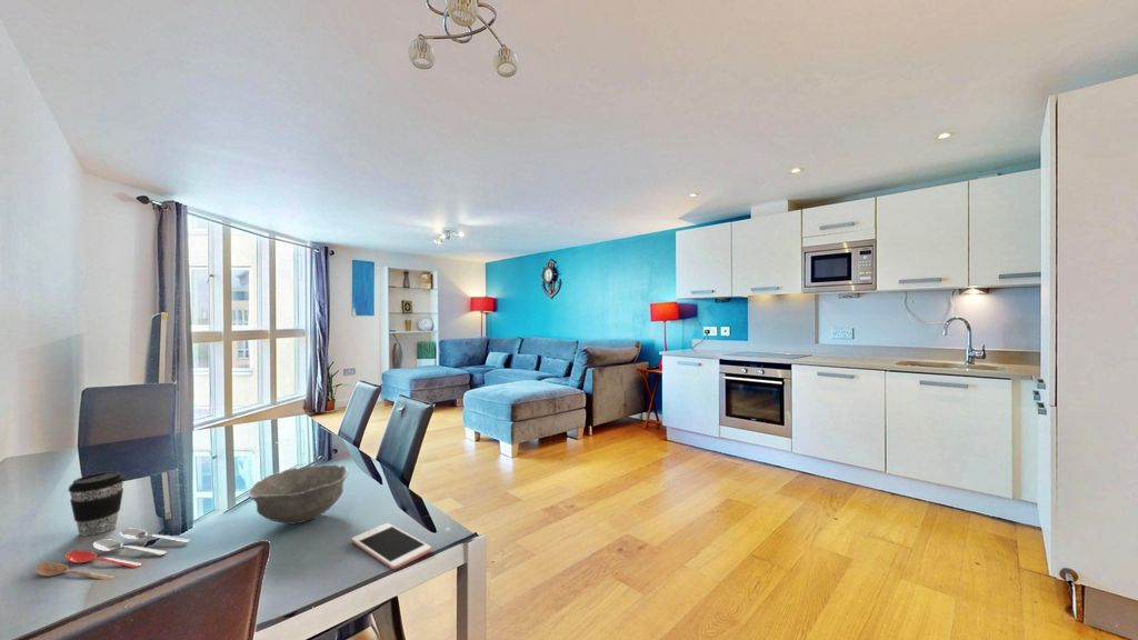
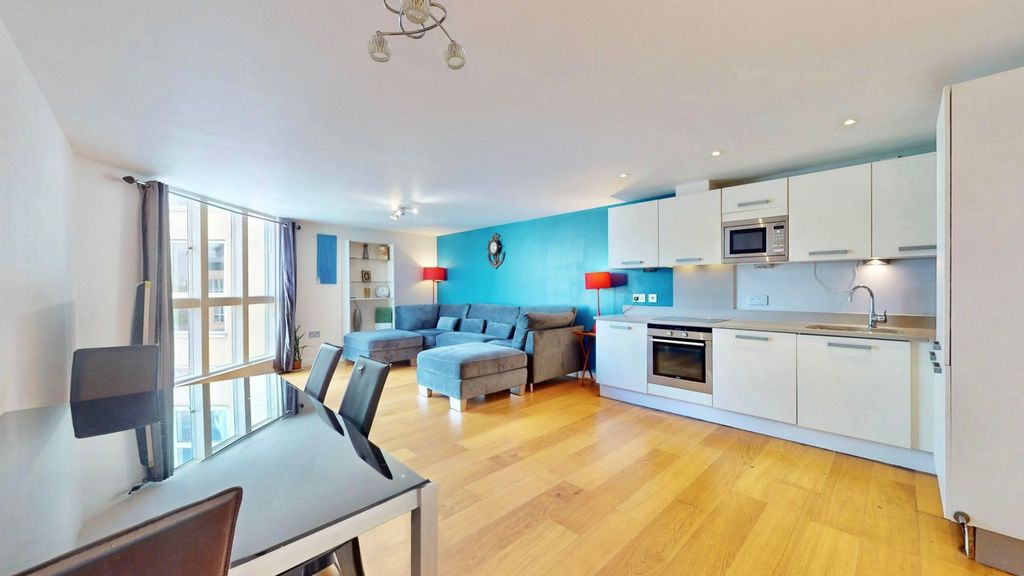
- coffee cup (98, 503)
- bowl (301, 498)
- cell phone (390, 543)
- cooking utensil (118, 548)
